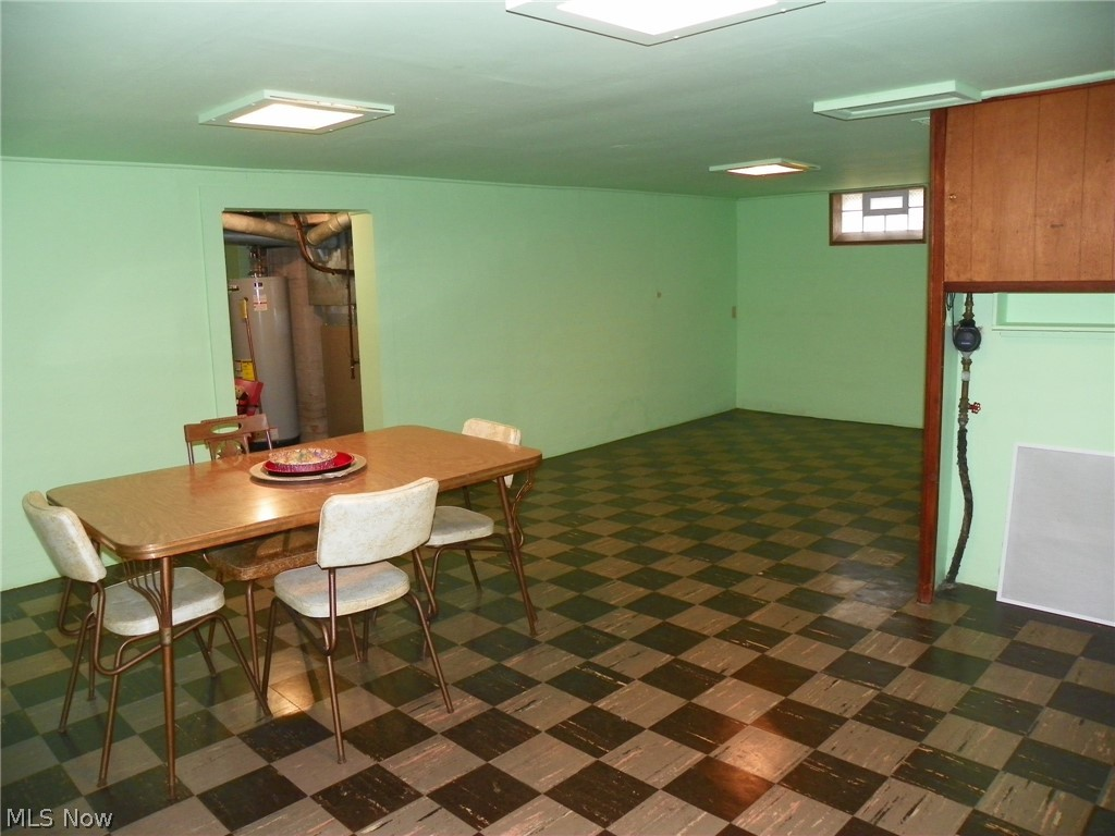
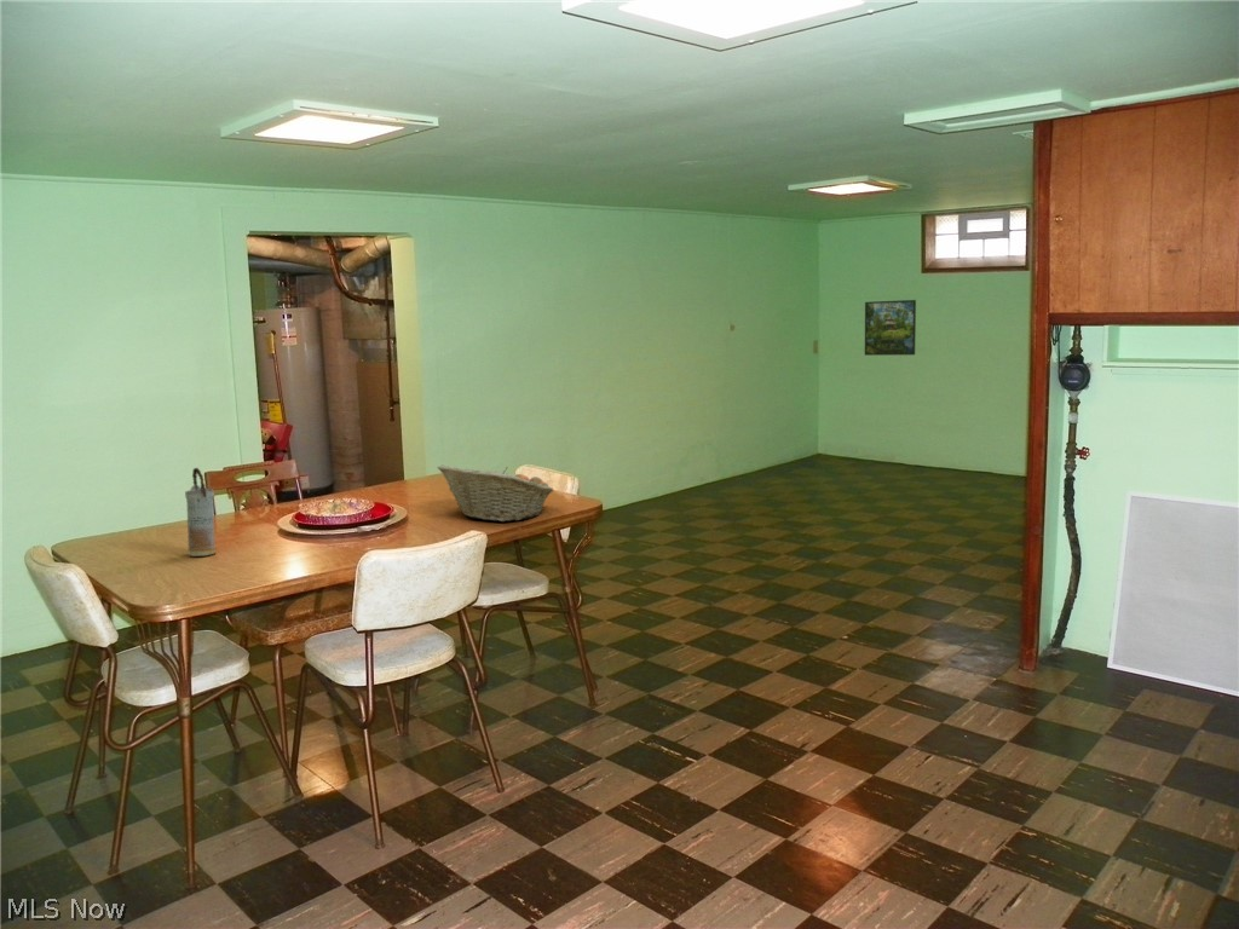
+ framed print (889, 328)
+ vase (200, 510)
+ fruit basket (495, 487)
